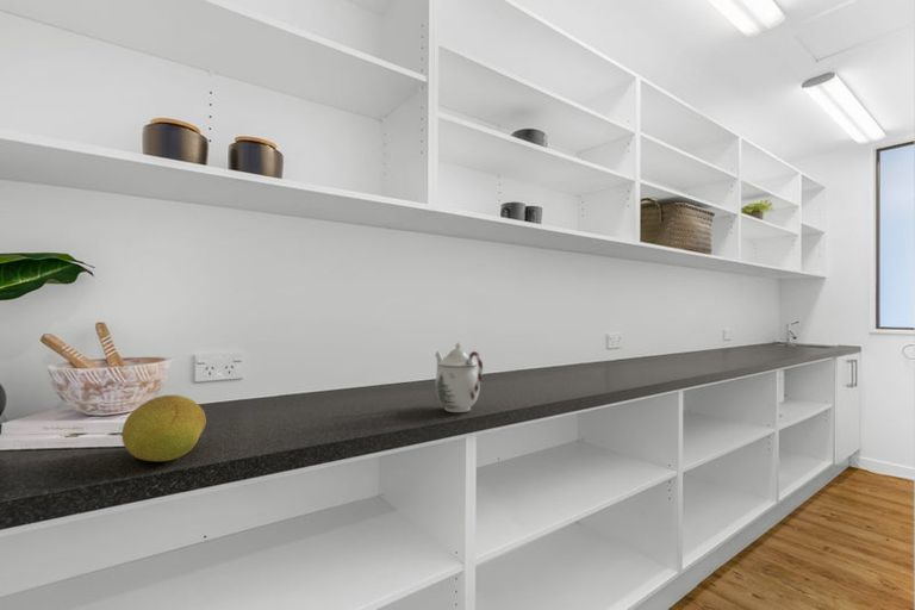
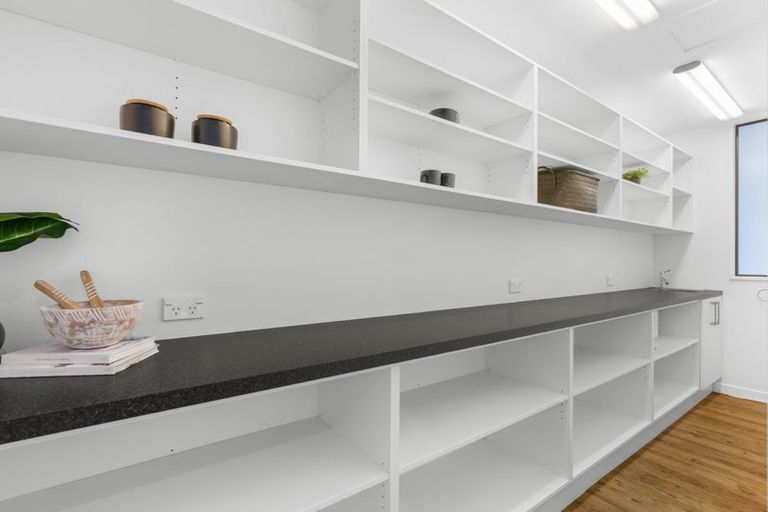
- fruit (167, 427)
- teapot (456, 375)
